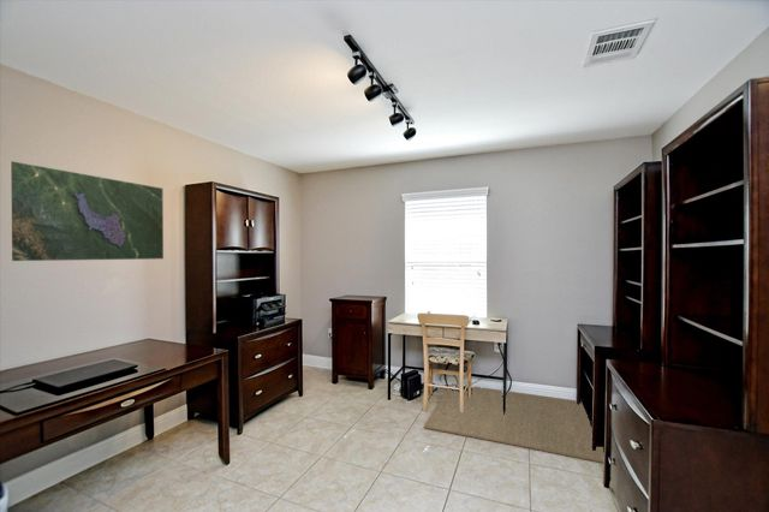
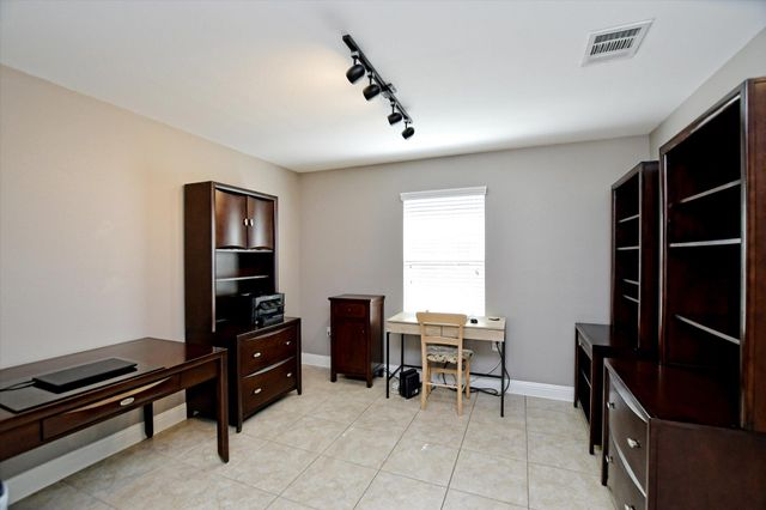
- rug (531, 417)
- map (100, 218)
